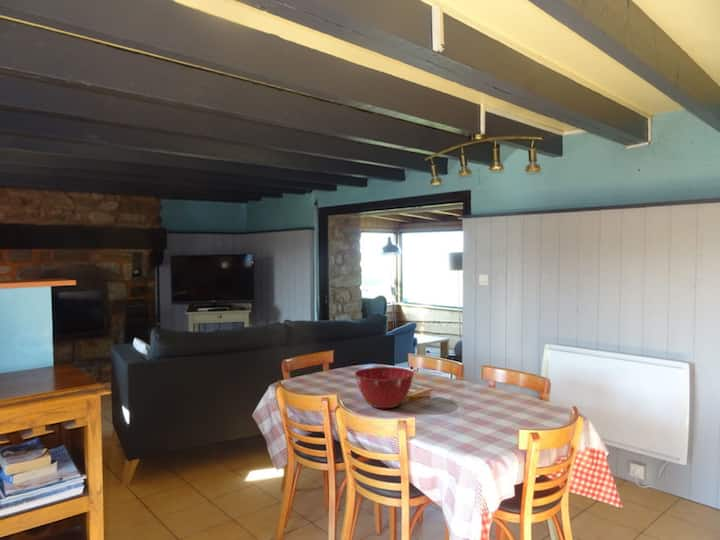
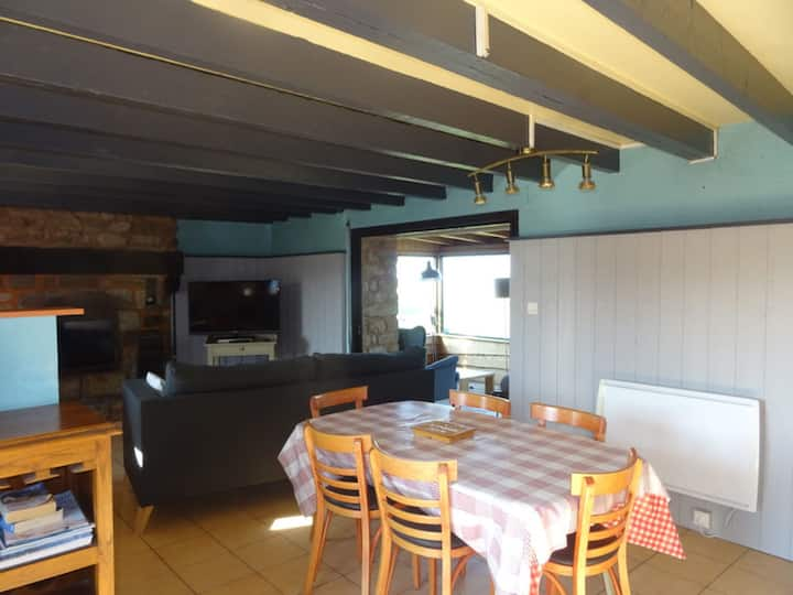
- mixing bowl (384, 388)
